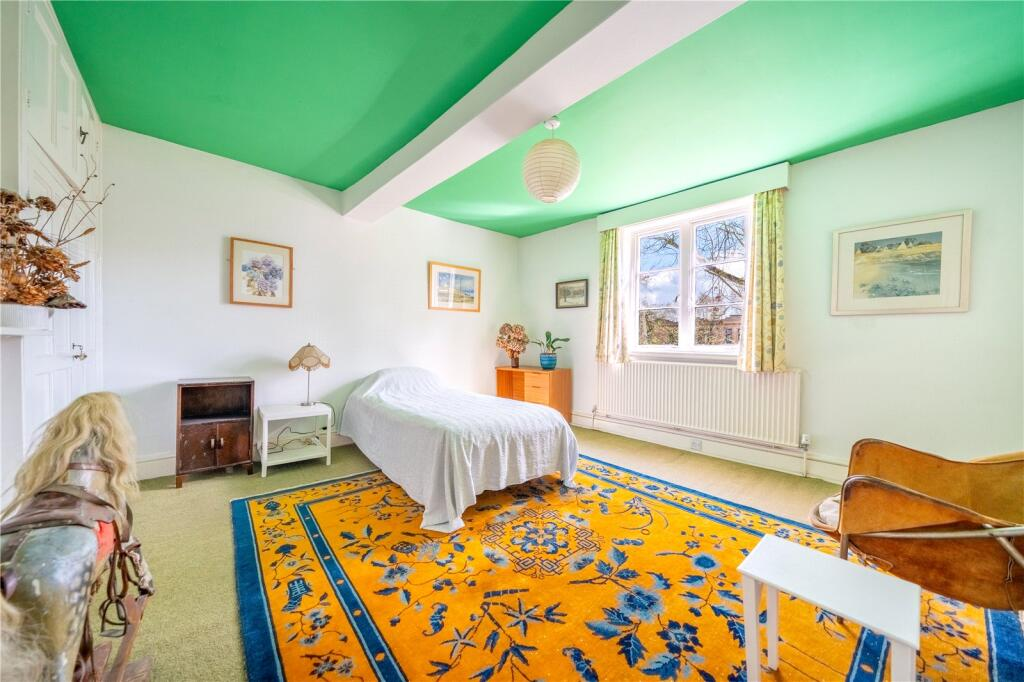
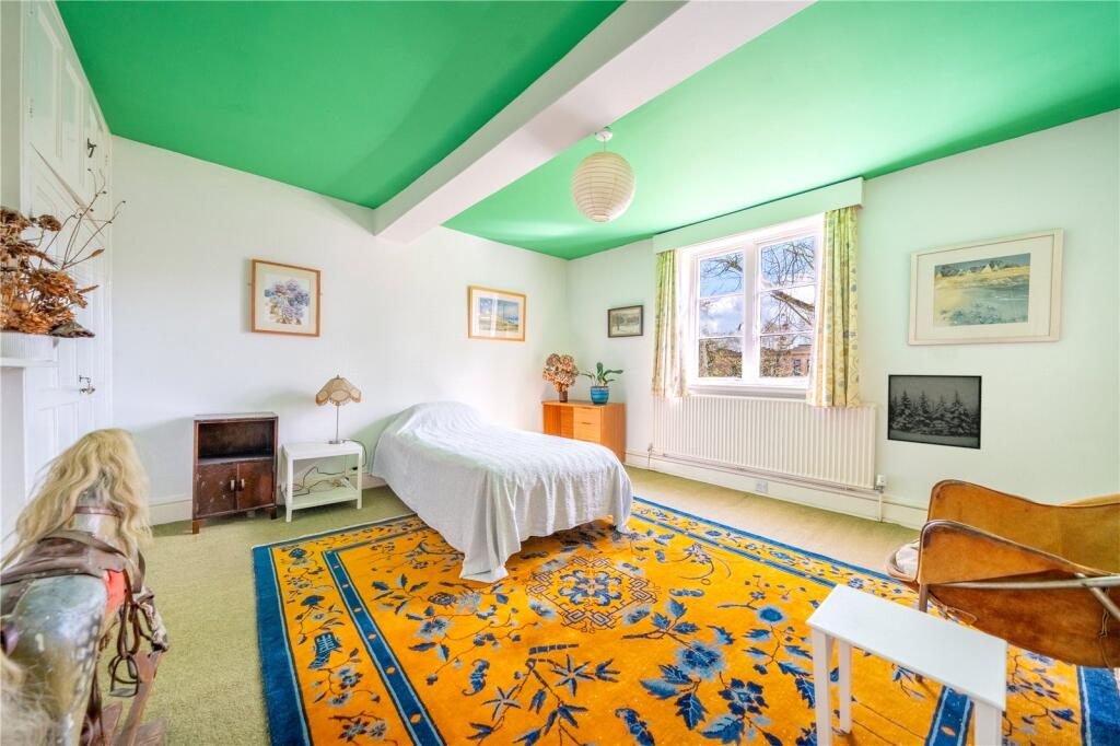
+ wall art (932, 409)
